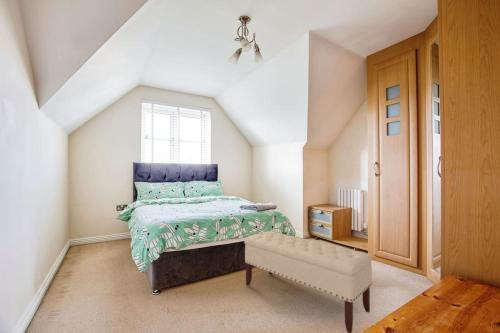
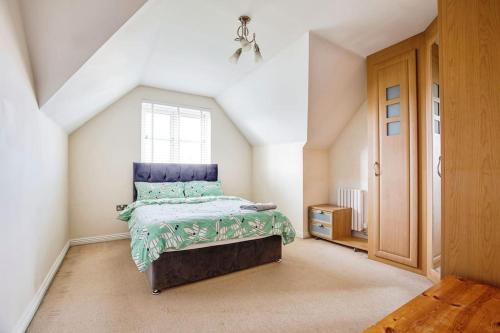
- bench (301, 270)
